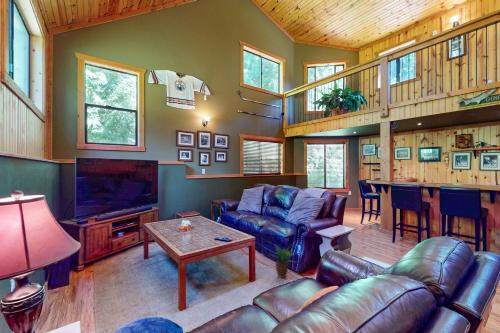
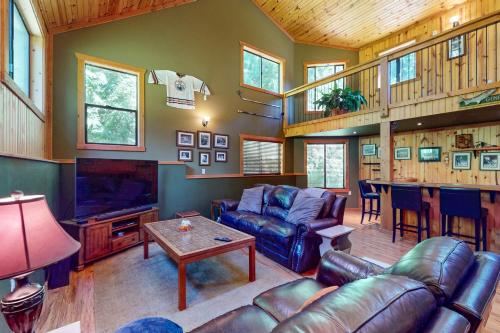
- potted plant (284, 260)
